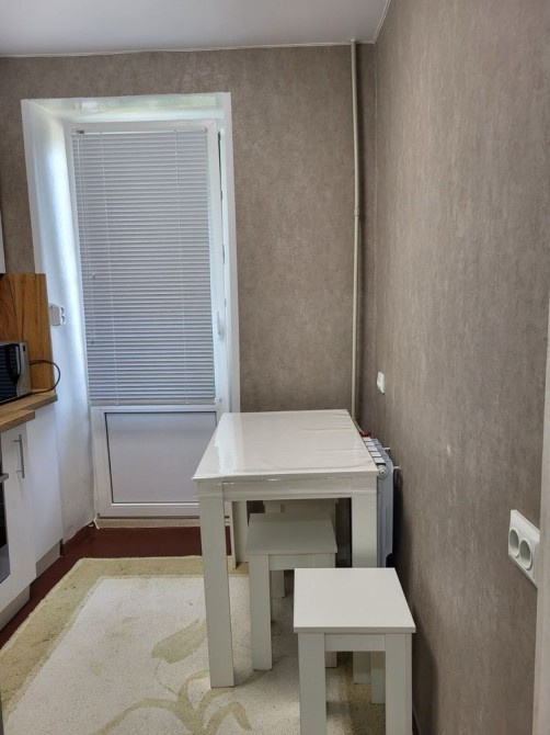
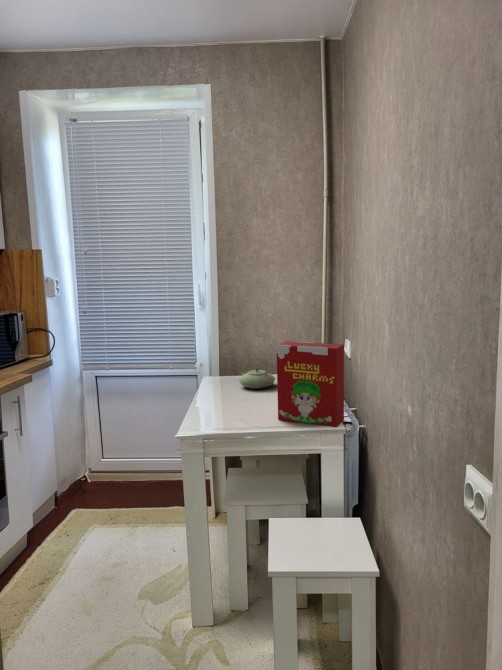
+ teapot (255, 371)
+ cereal box (310, 382)
